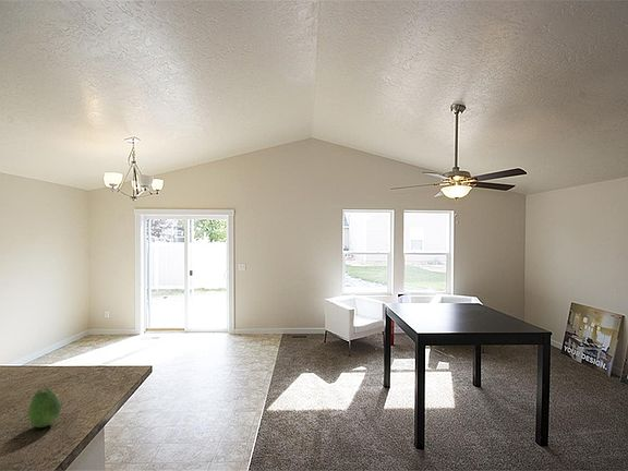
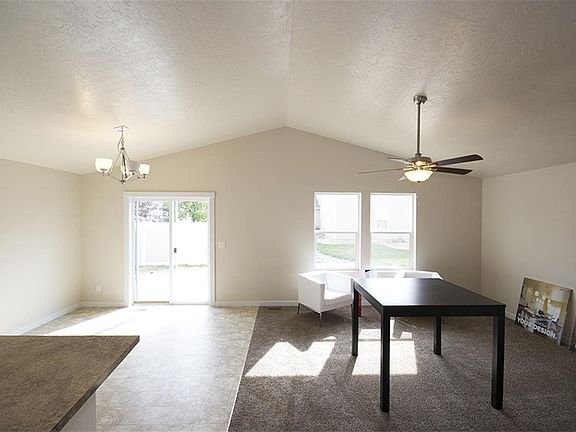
- fruit (45, 407)
